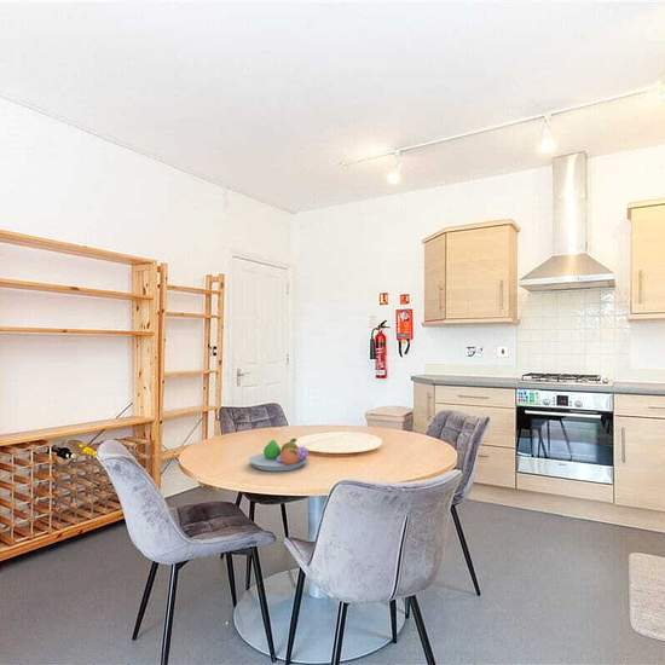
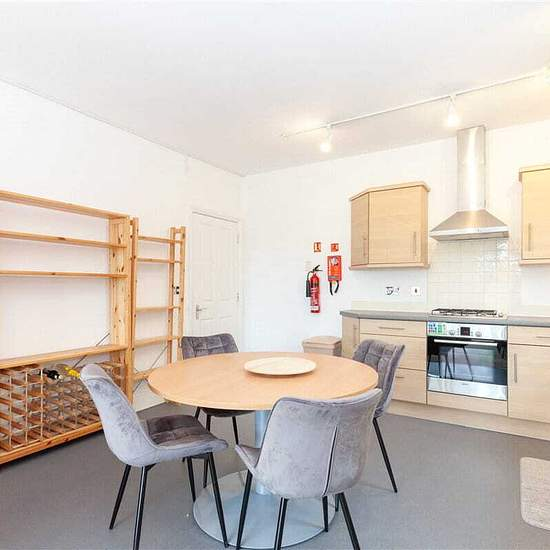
- fruit bowl (278, 452)
